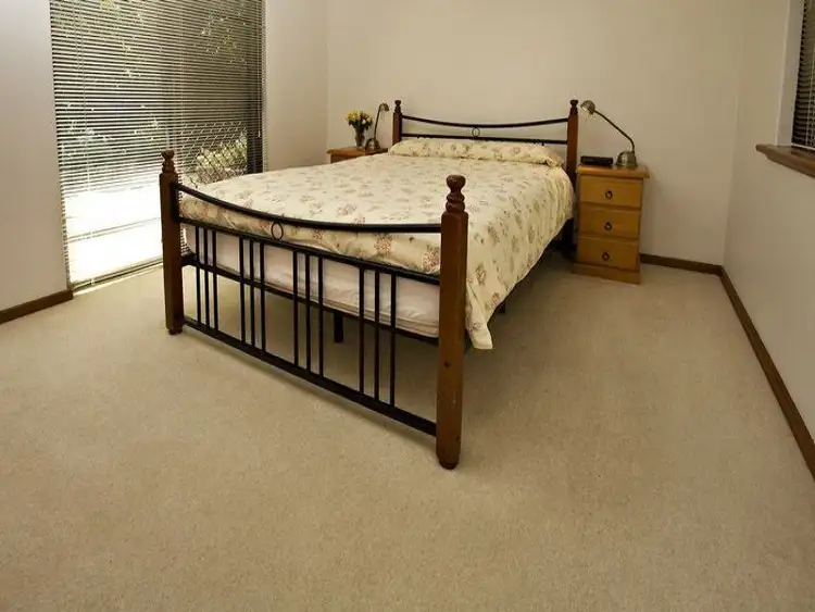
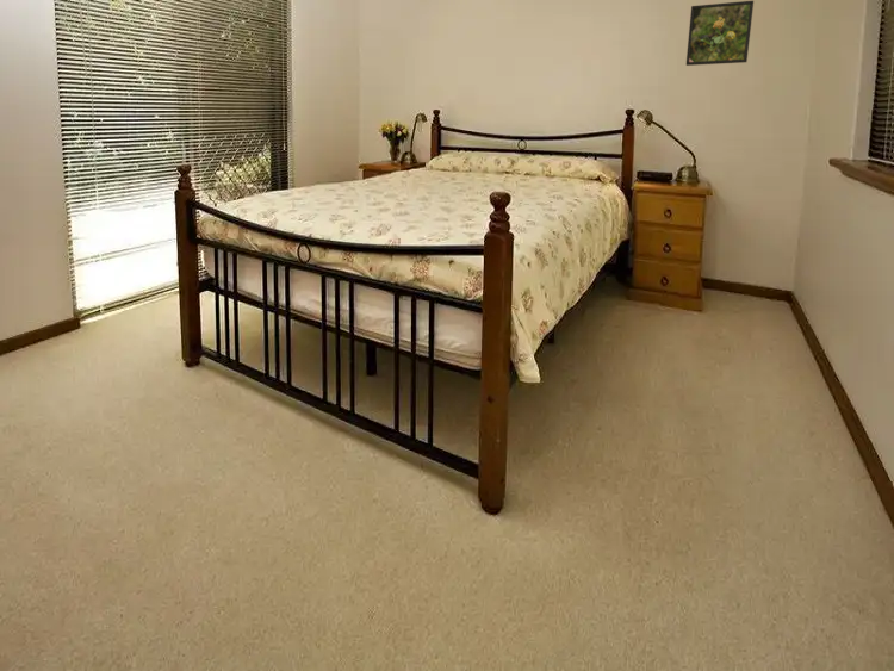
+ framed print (719, 33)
